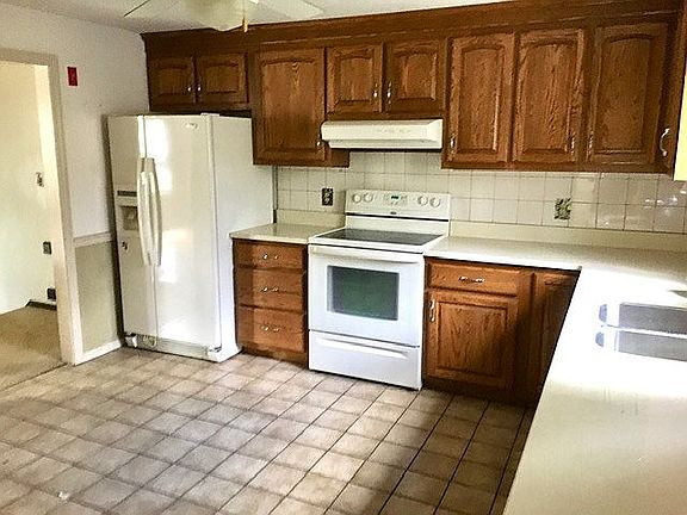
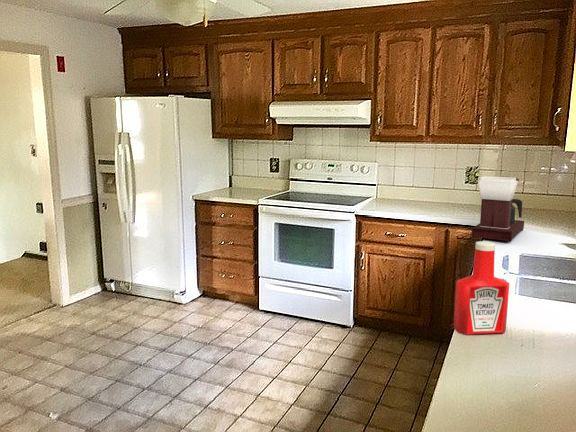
+ soap bottle (482, 287)
+ coffee maker (500, 205)
